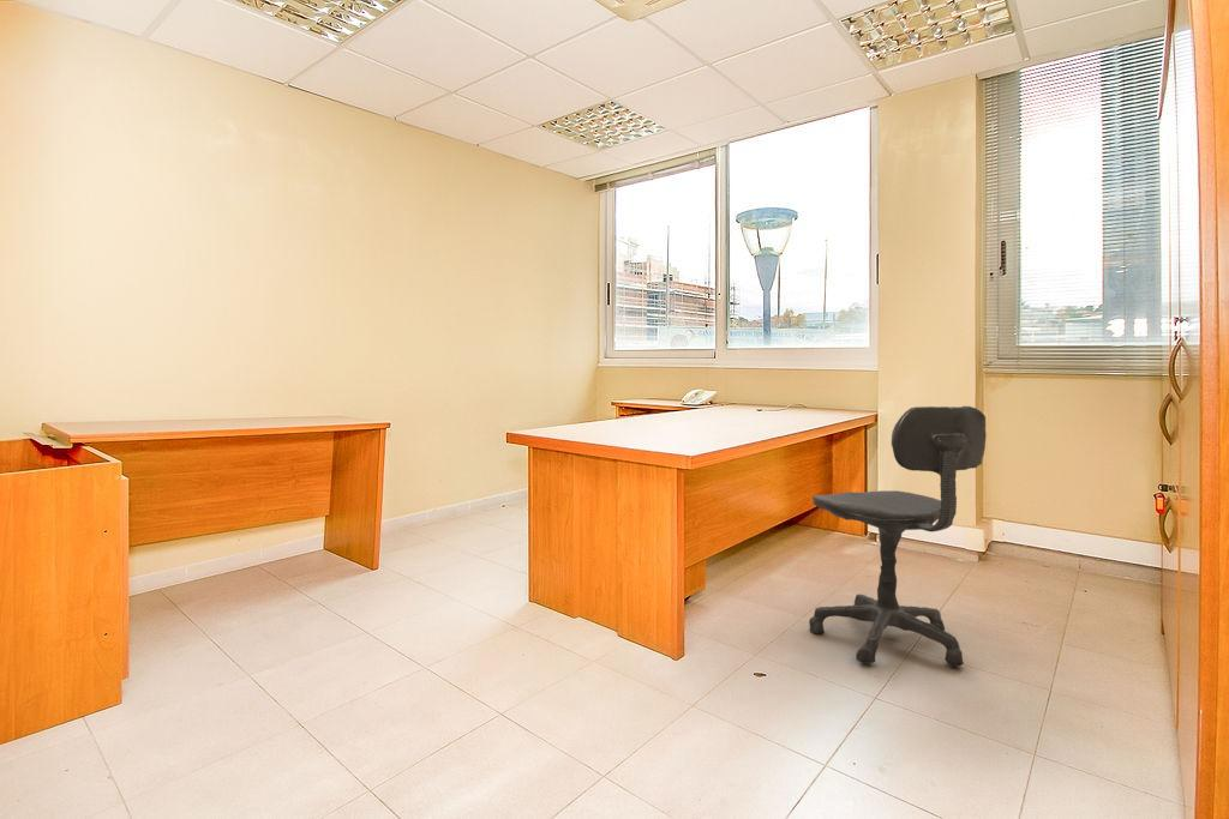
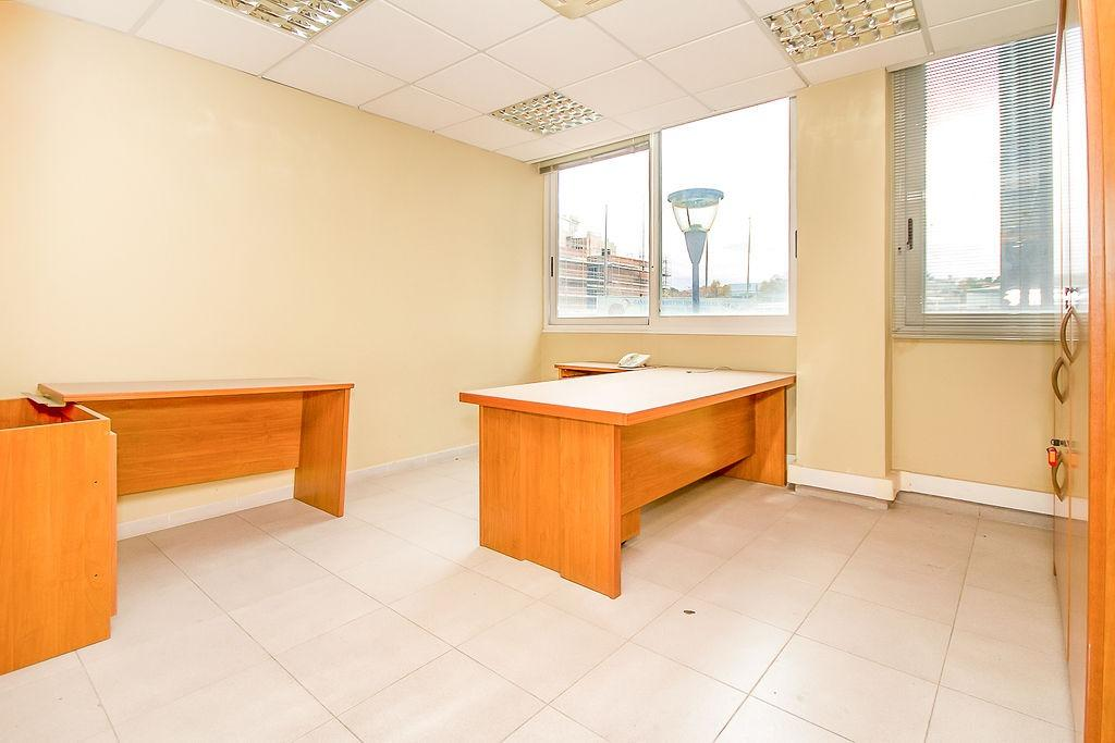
- office chair (891, 523)
